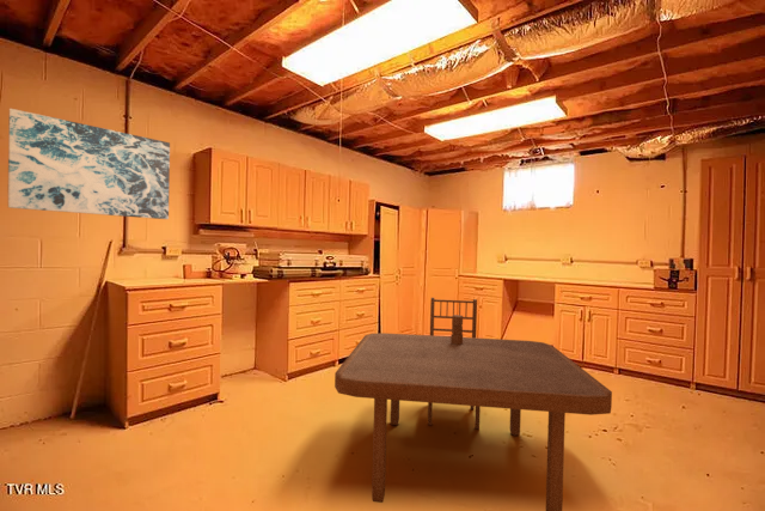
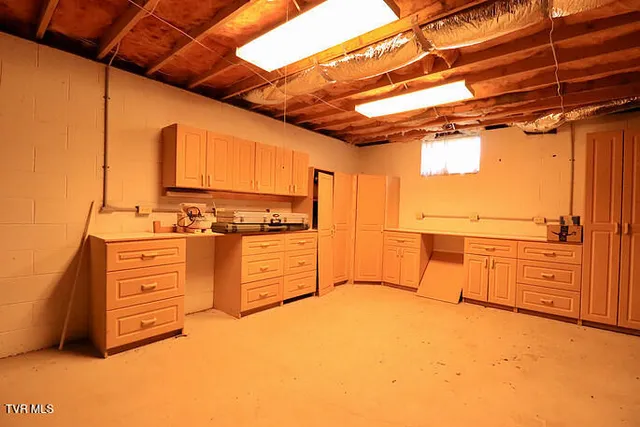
- wall art (98, 171)
- dining table (458, 379)
